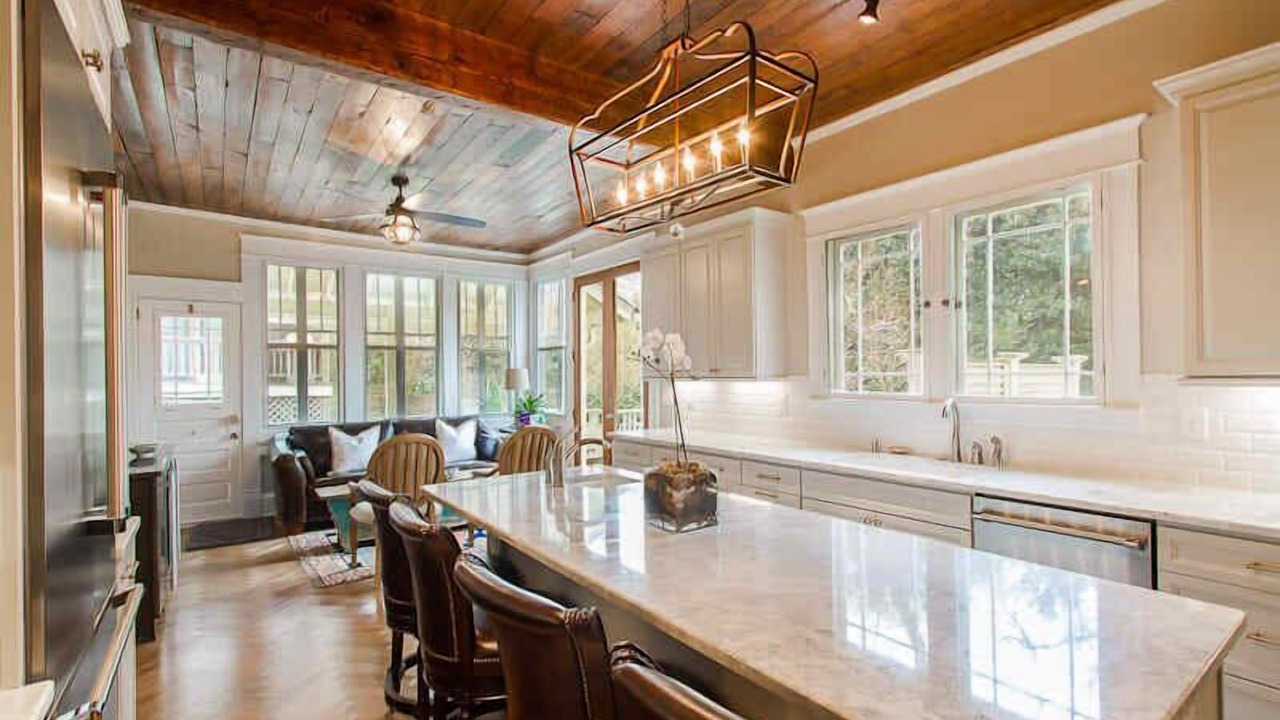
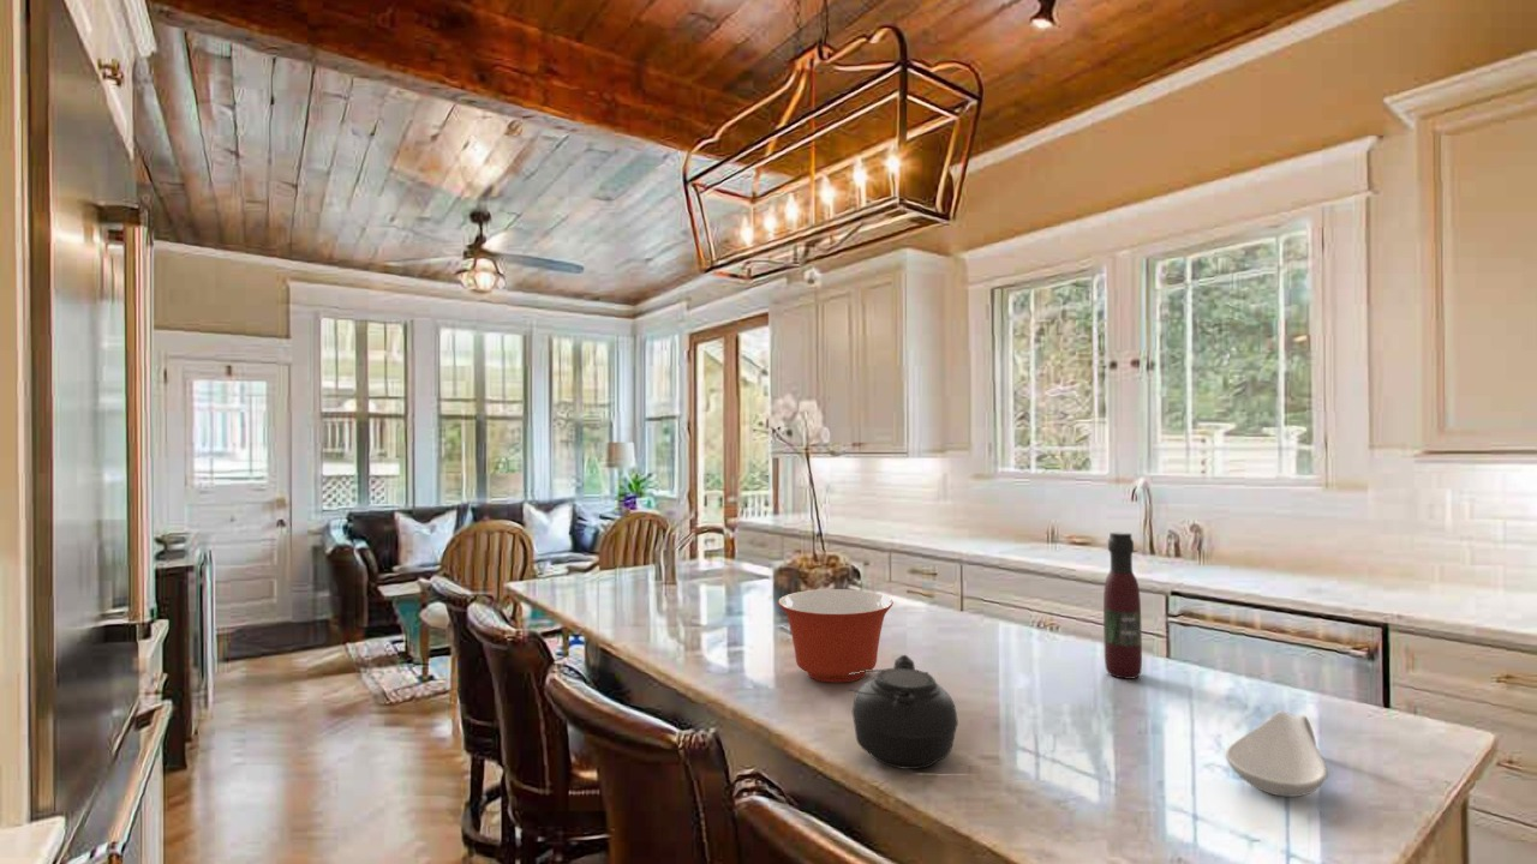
+ wine bottle (1122, 604)
+ spoon rest (1282, 749)
+ teapot (903, 710)
+ mixing bowl (836, 636)
